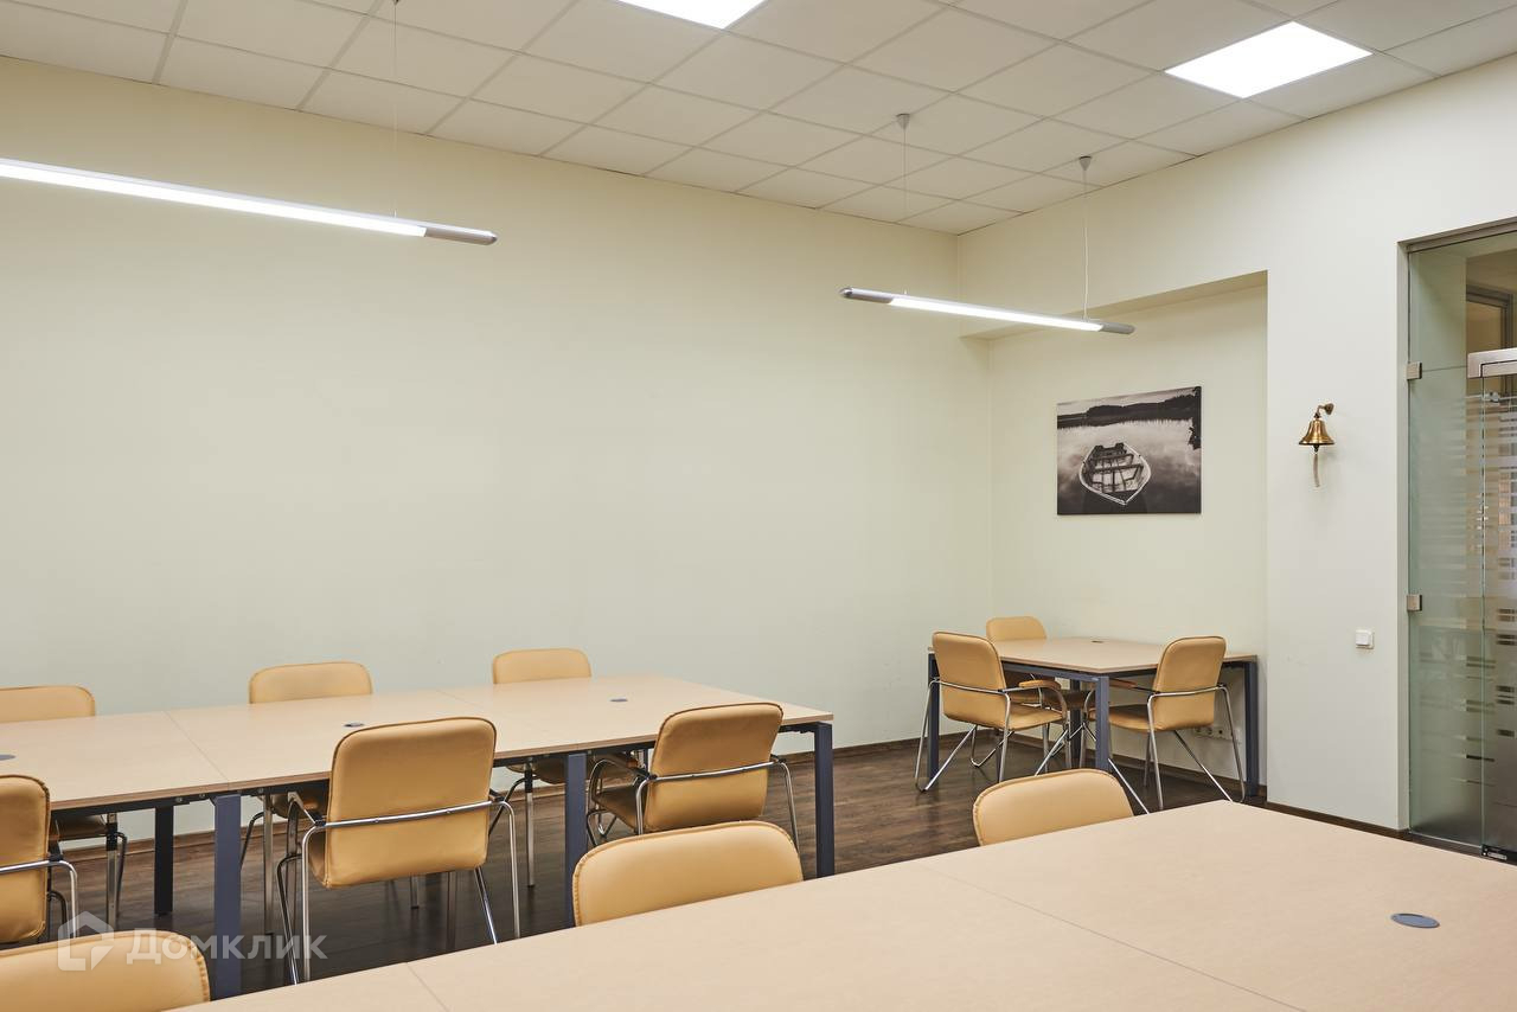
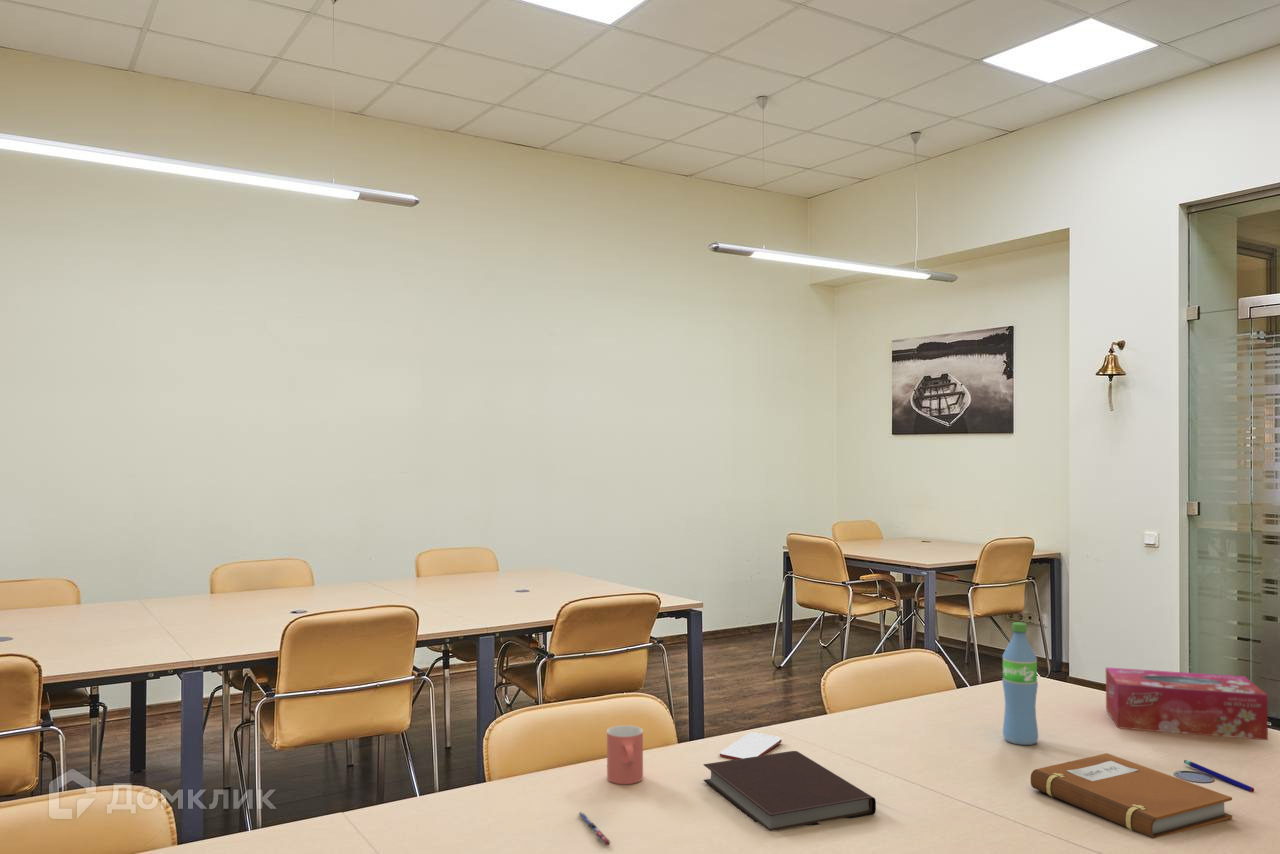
+ notebook (785, 788)
+ pen (1217, 775)
+ smartphone (751, 747)
+ pen (593, 826)
+ tissue box (1182, 702)
+ water bottle (1019, 681)
+ notebook (1123, 791)
+ cup (626, 757)
